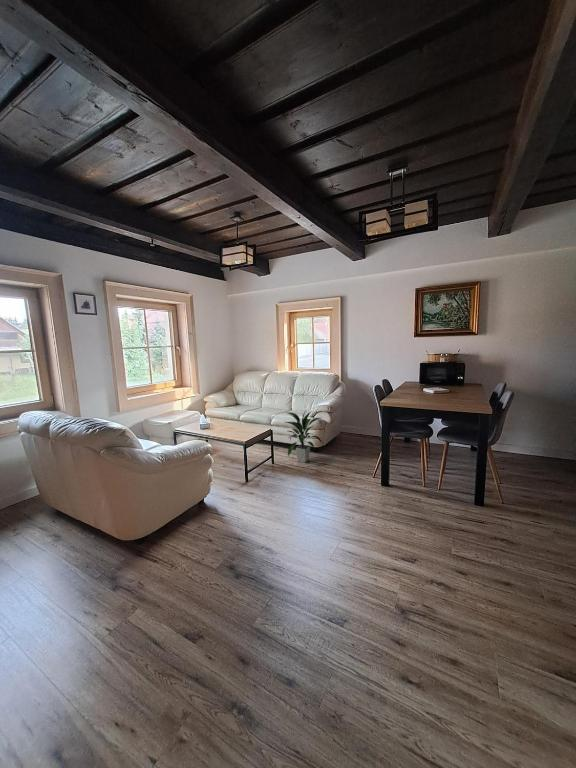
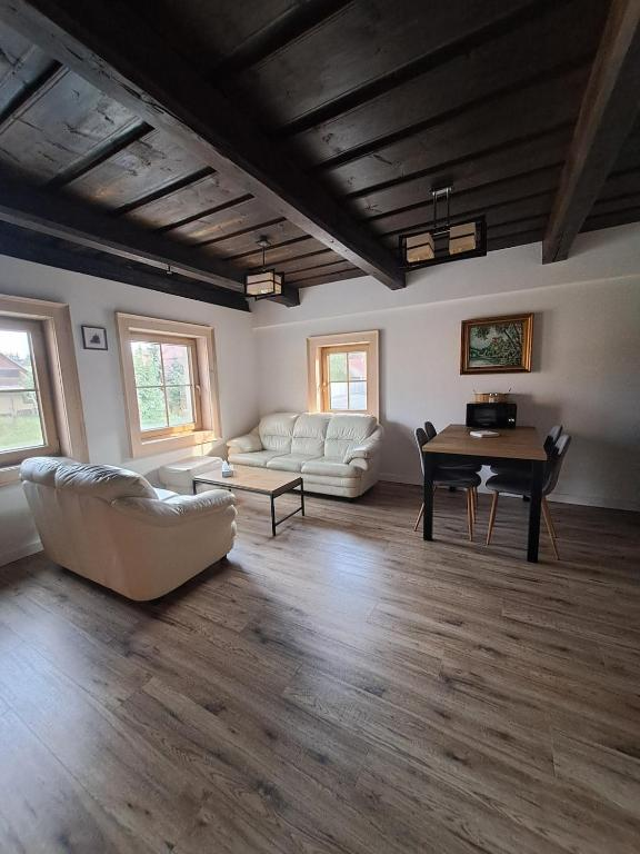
- indoor plant (300, 435)
